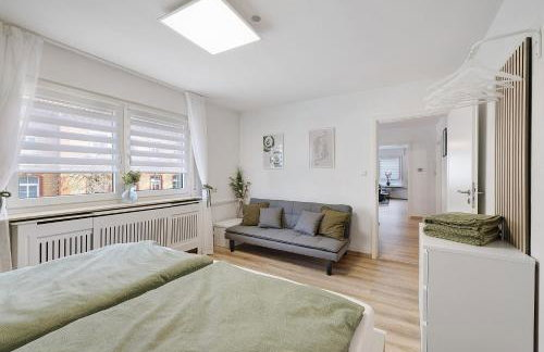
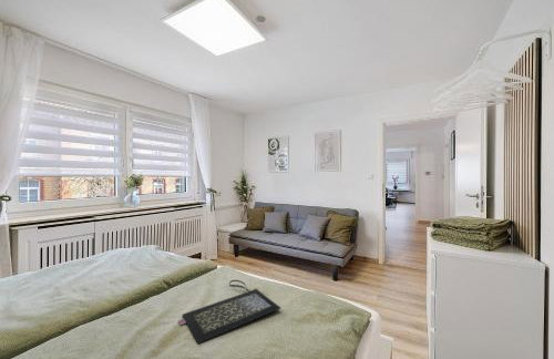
+ clutch bag (235, 308)
